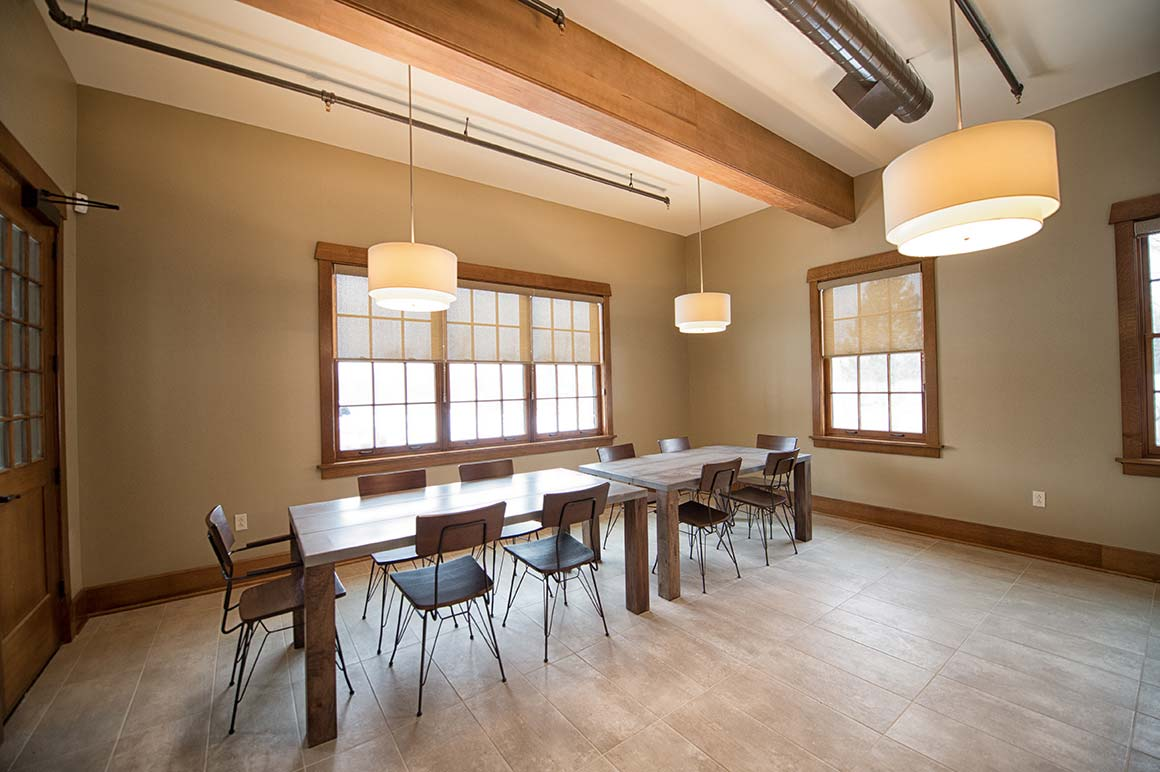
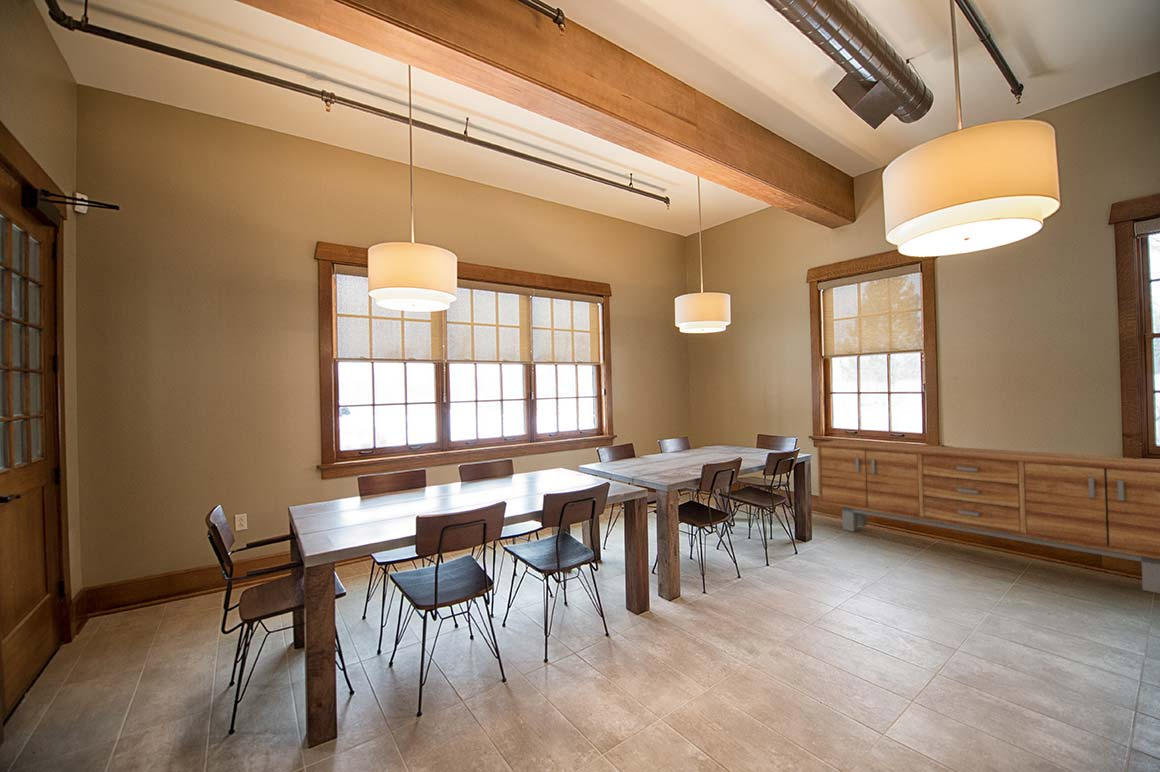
+ sideboard (974, 500)
